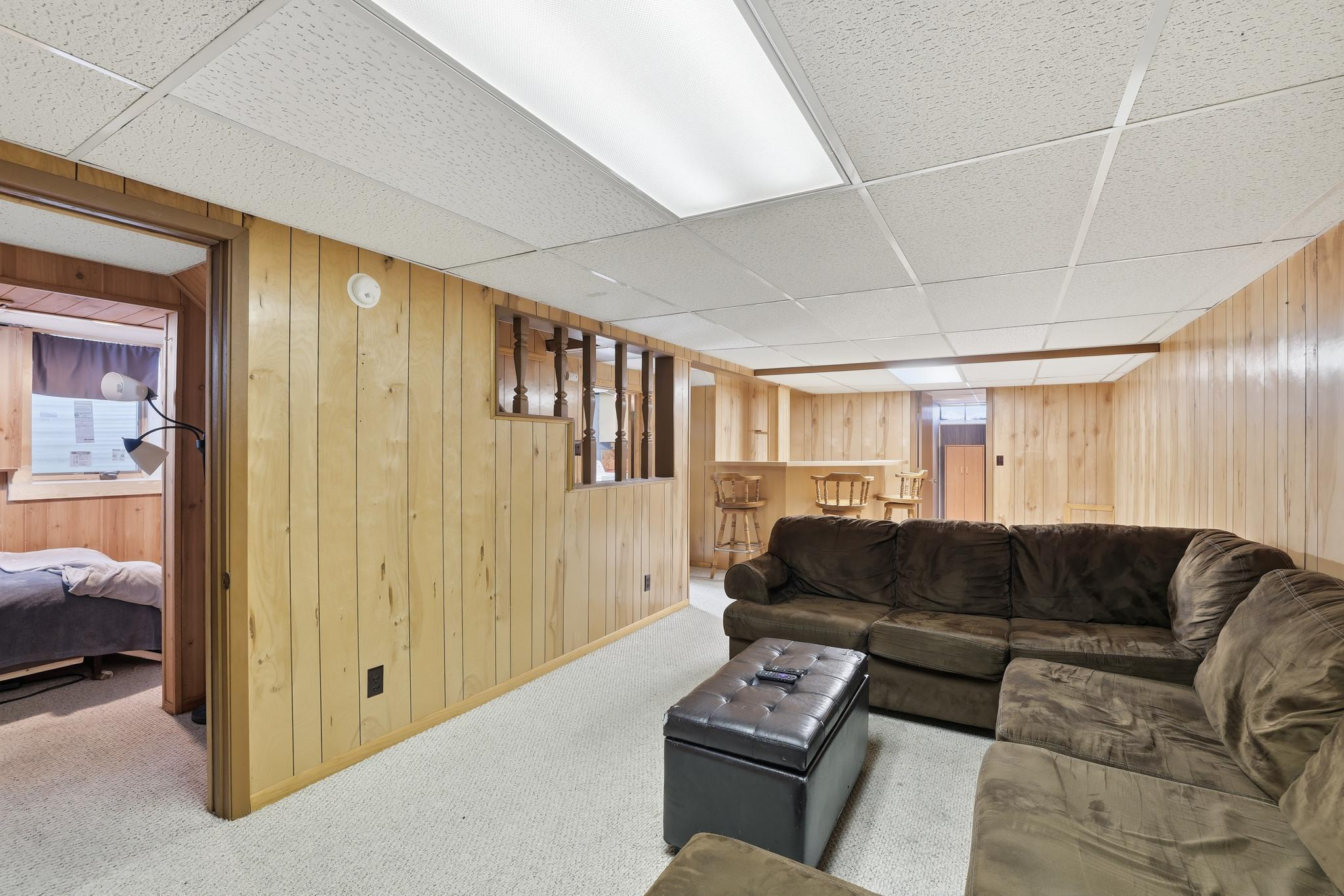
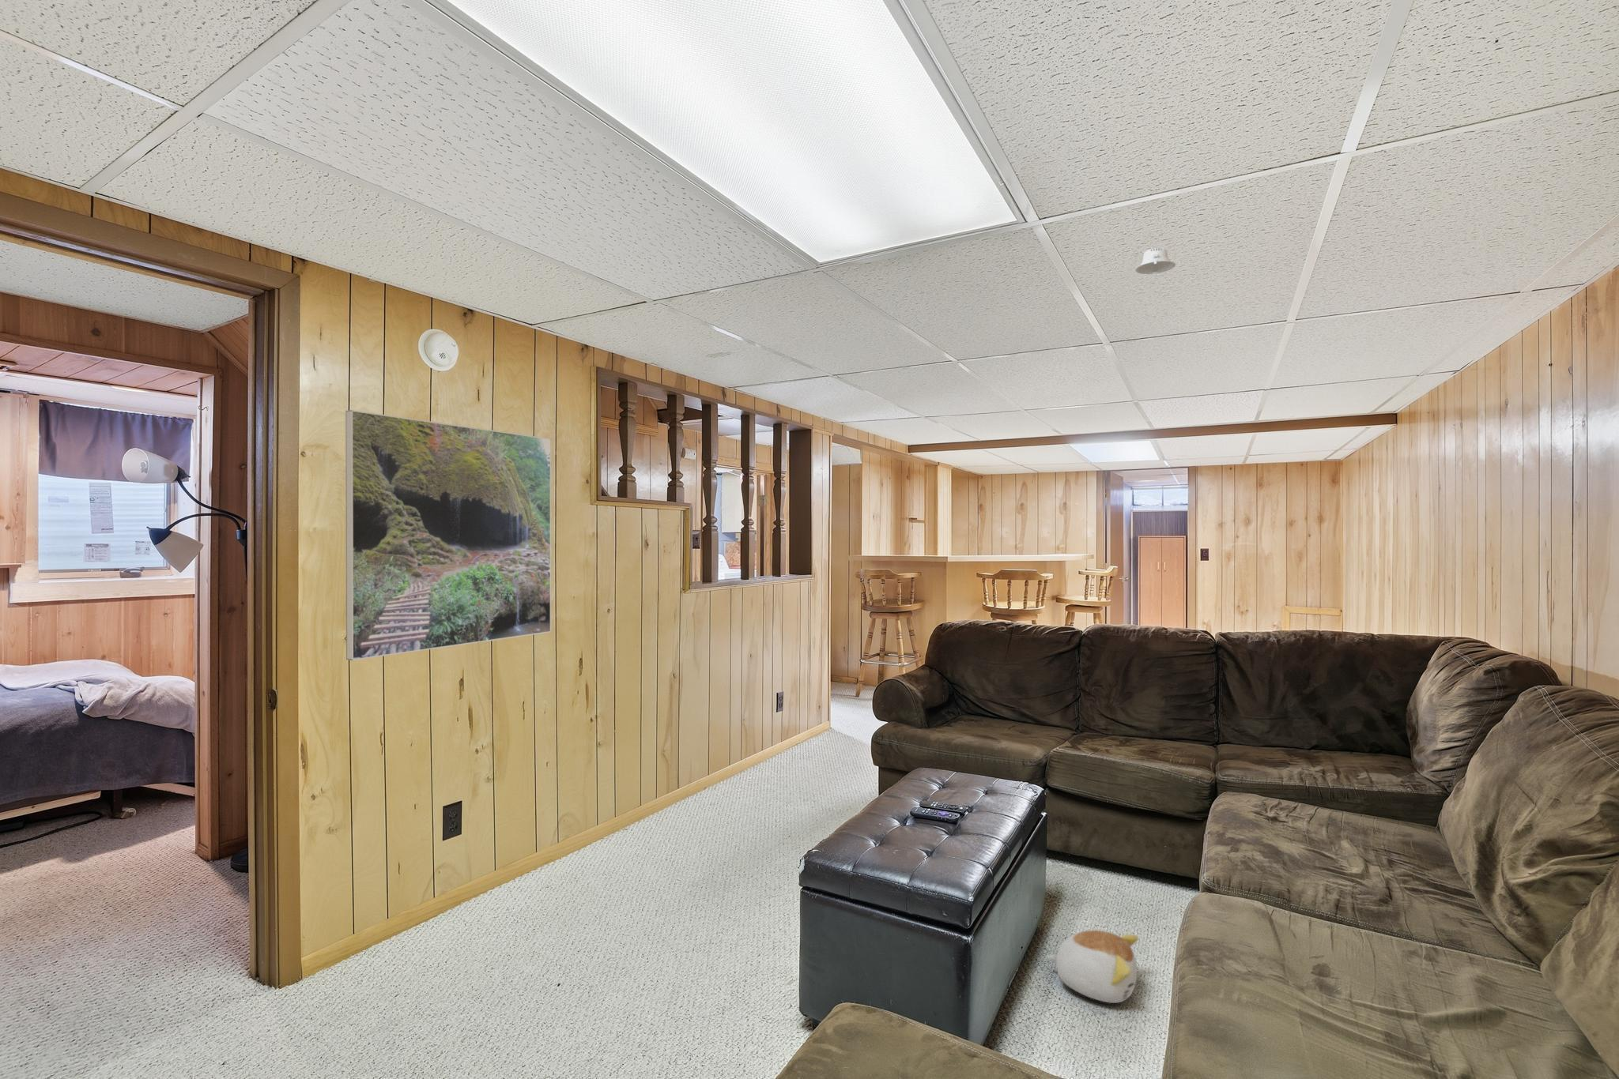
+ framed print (461, 535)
+ plush toy (1090, 959)
+ recessed light (1155, 260)
